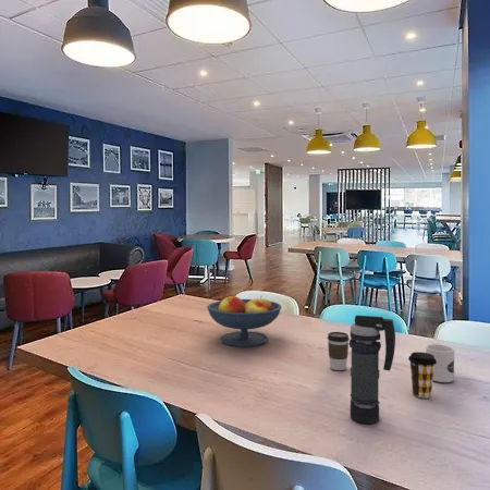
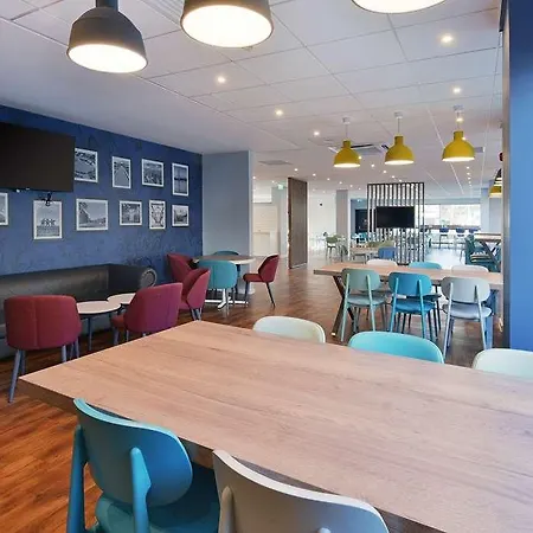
- coffee cup (338, 351)
- mug (441, 360)
- coffee cup (421, 375)
- smoke grenade (370, 367)
- fruit bowl (244, 316)
